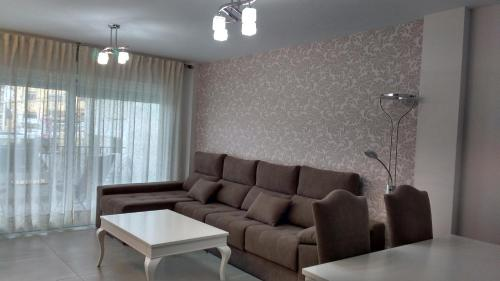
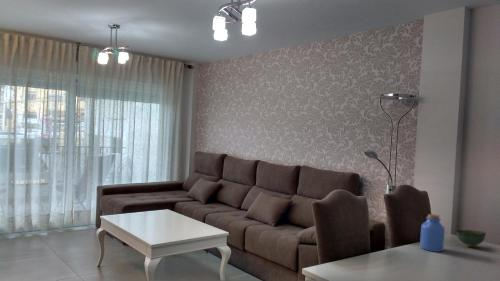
+ jar (432, 231)
+ bowl (470, 238)
